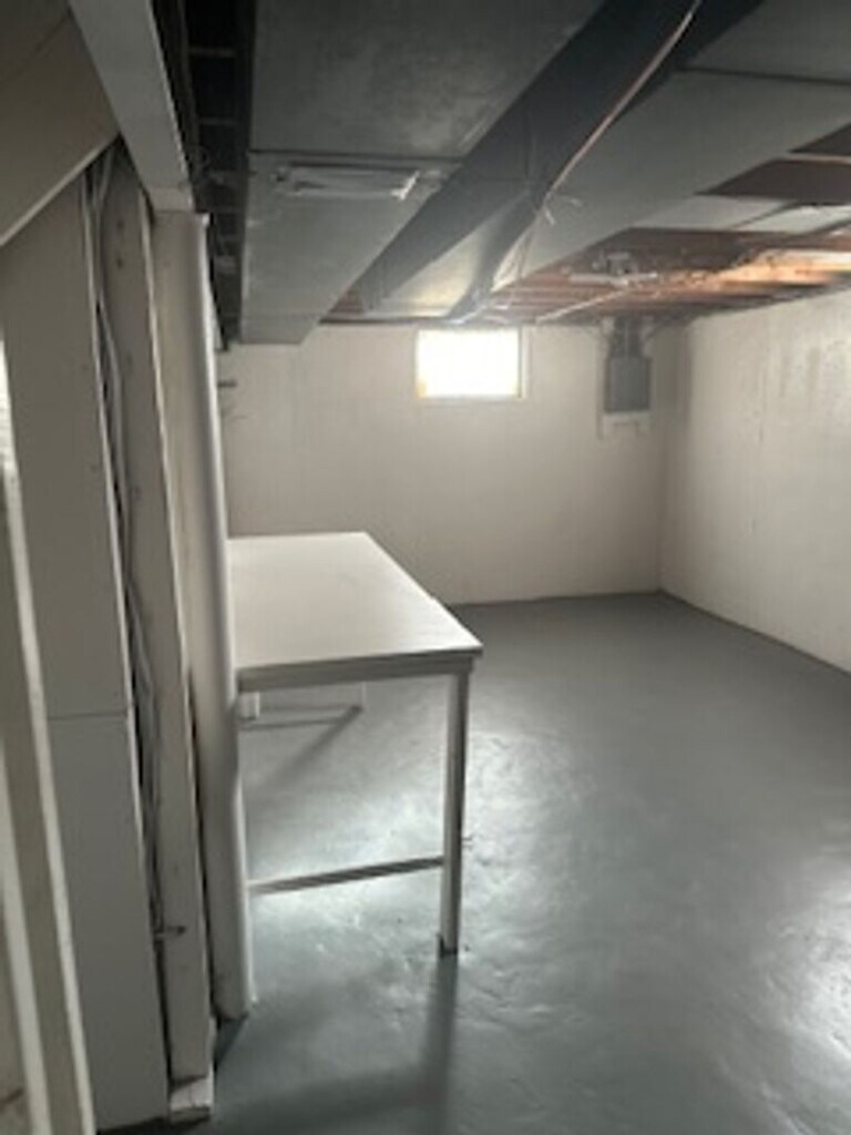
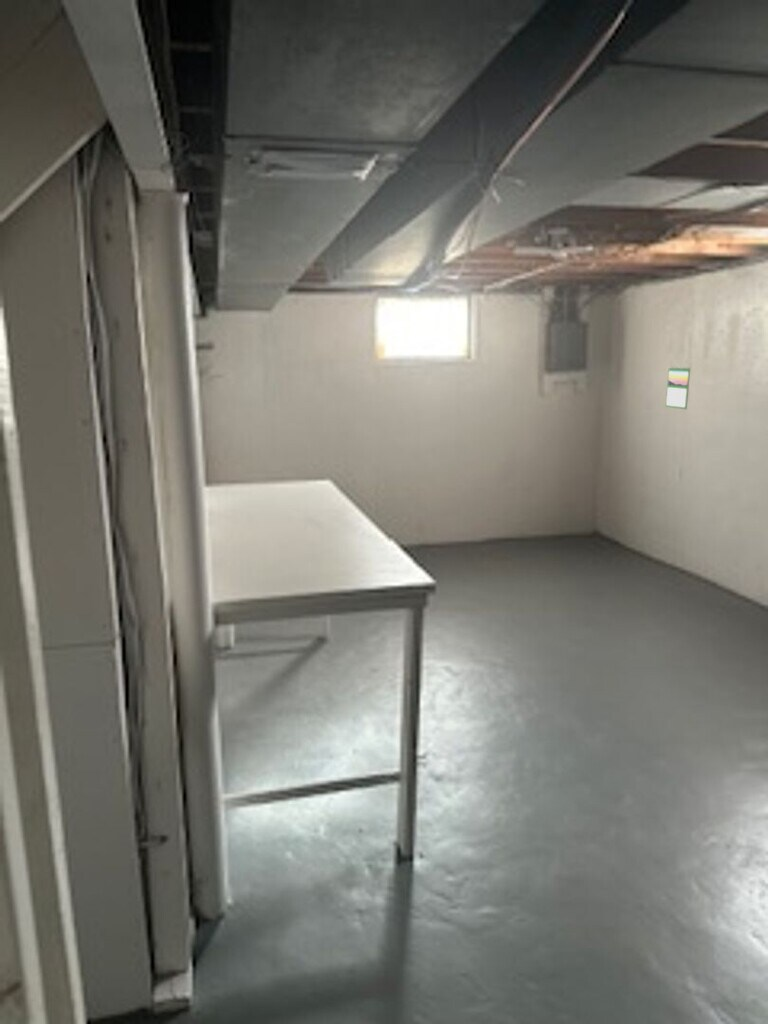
+ calendar (677, 387)
